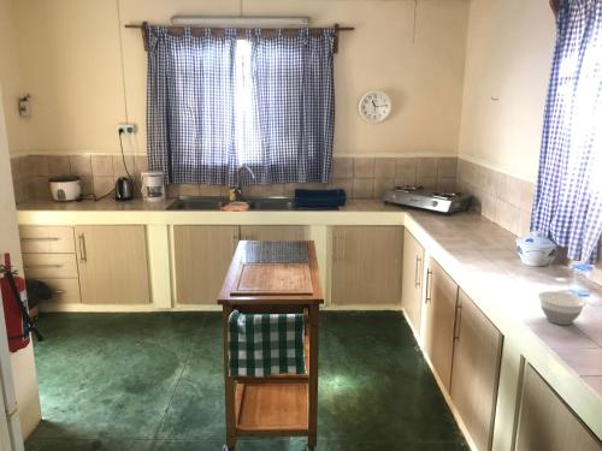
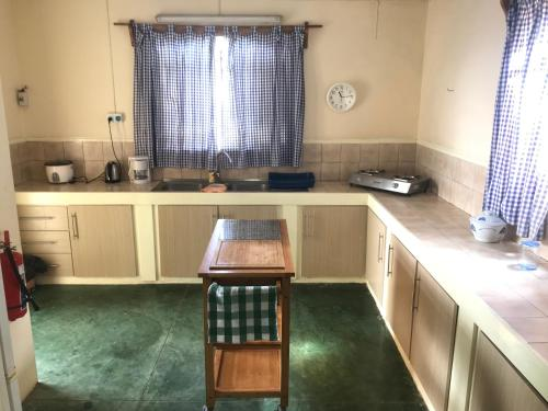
- bowl (560, 309)
